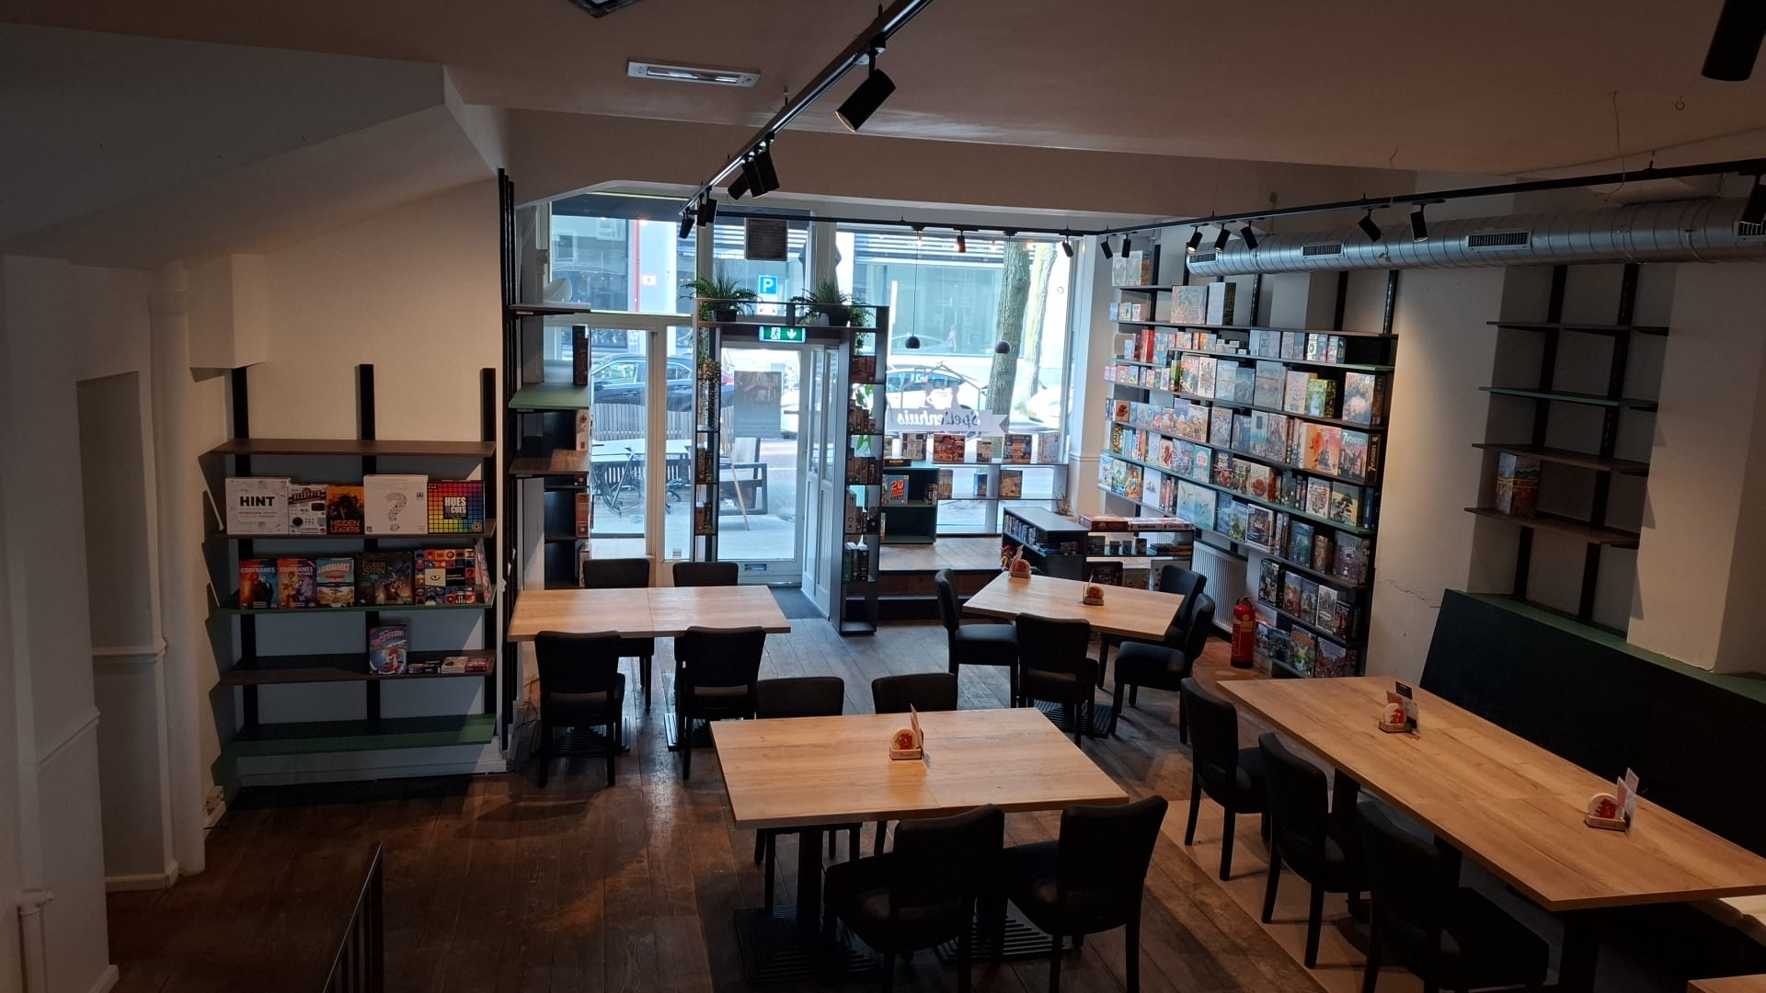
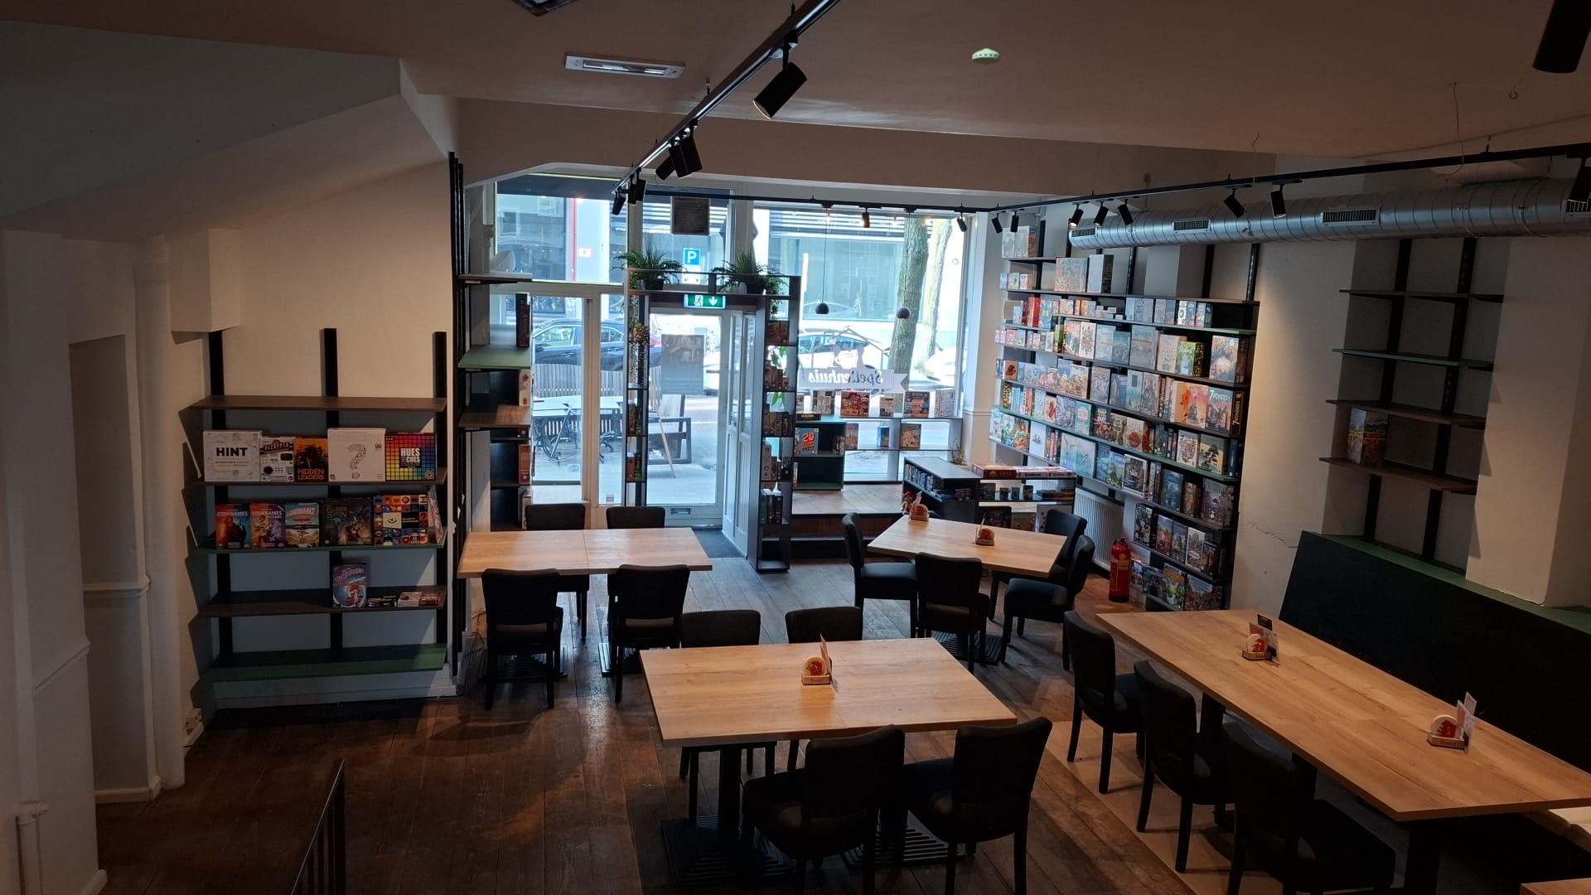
+ smoke detector (986, 57)
